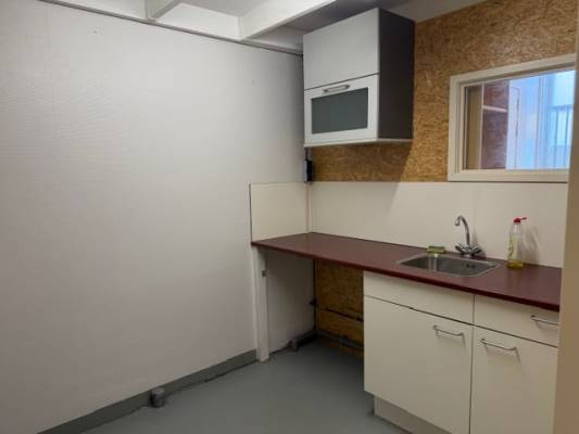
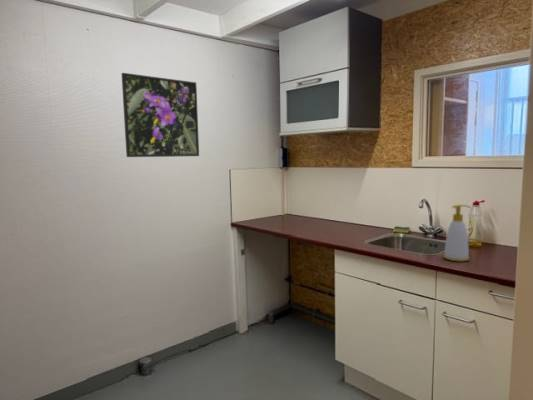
+ soap bottle (457, 232)
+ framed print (163, 117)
